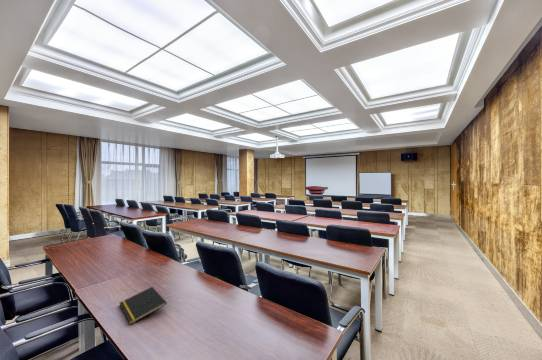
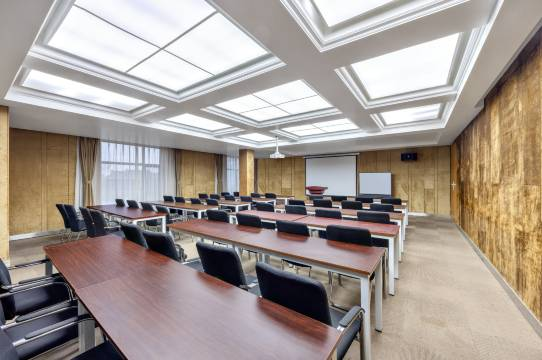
- notepad (142, 303)
